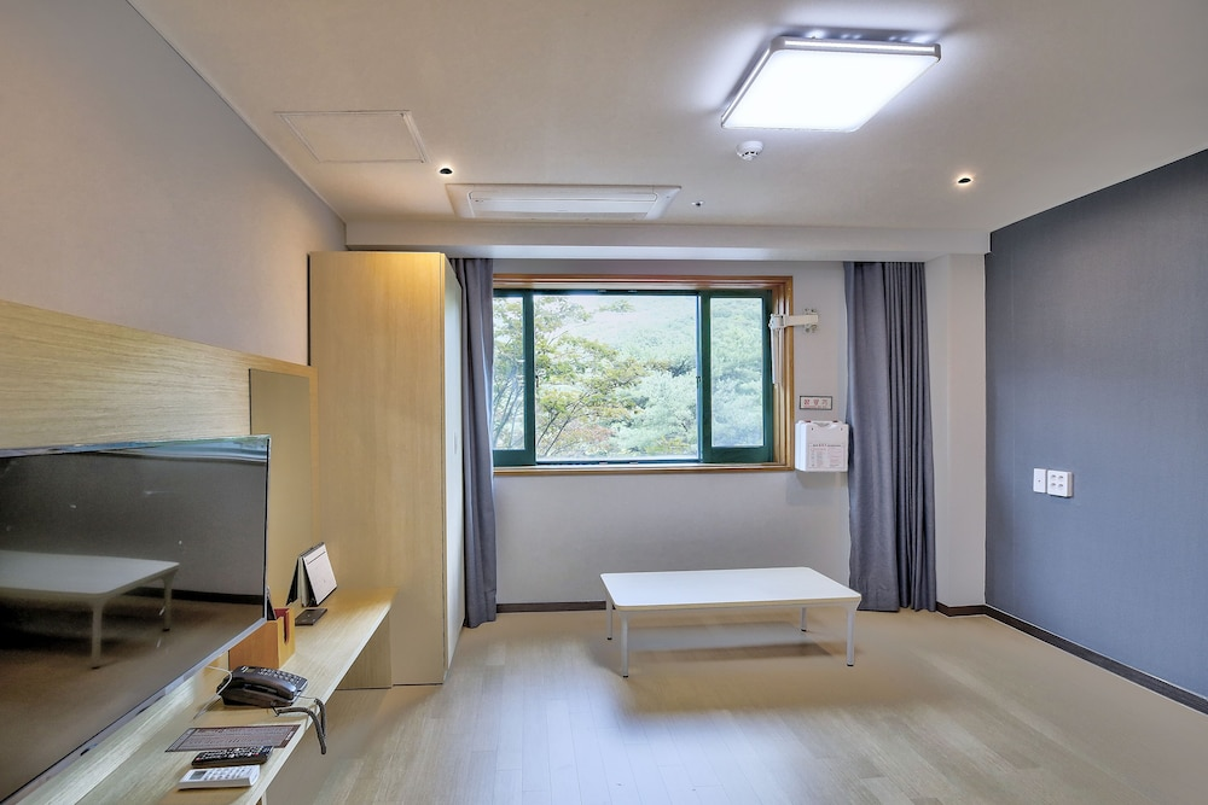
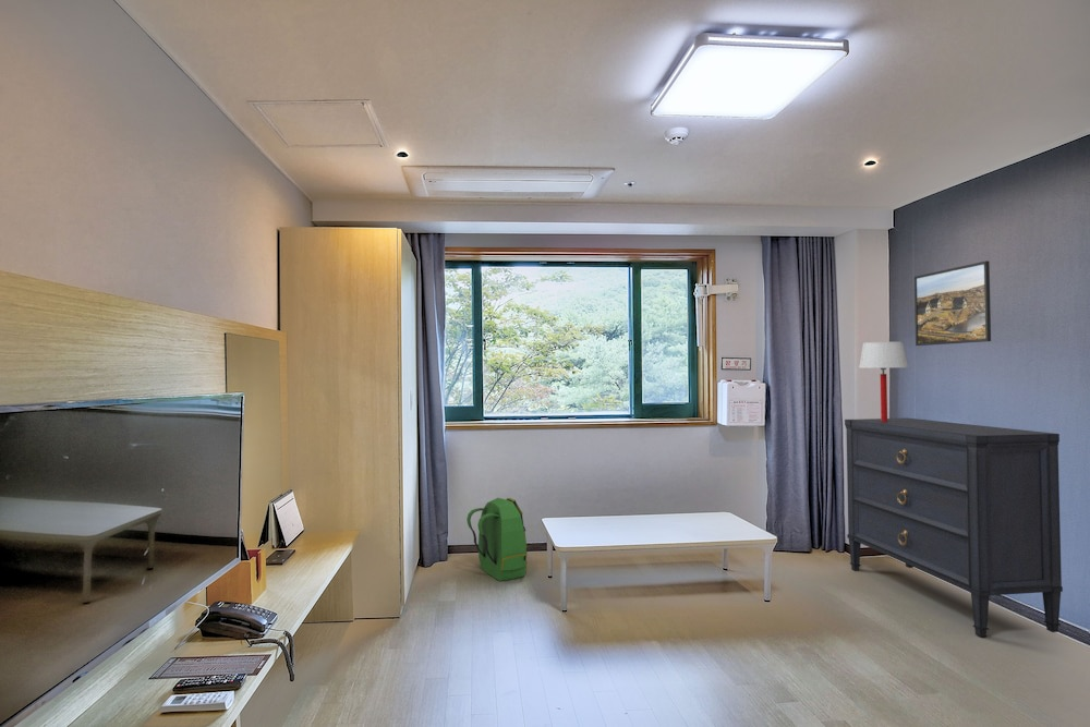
+ table lamp (883, 381)
+ backpack (498, 535)
+ dresser (937, 510)
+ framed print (949, 306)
